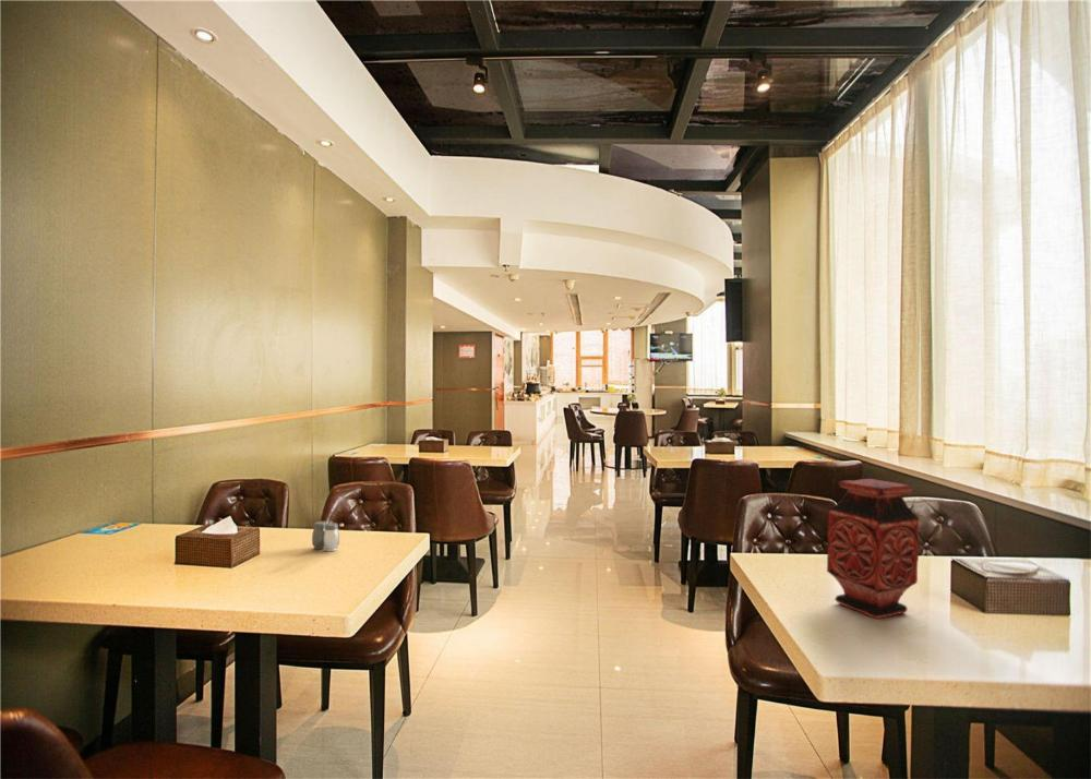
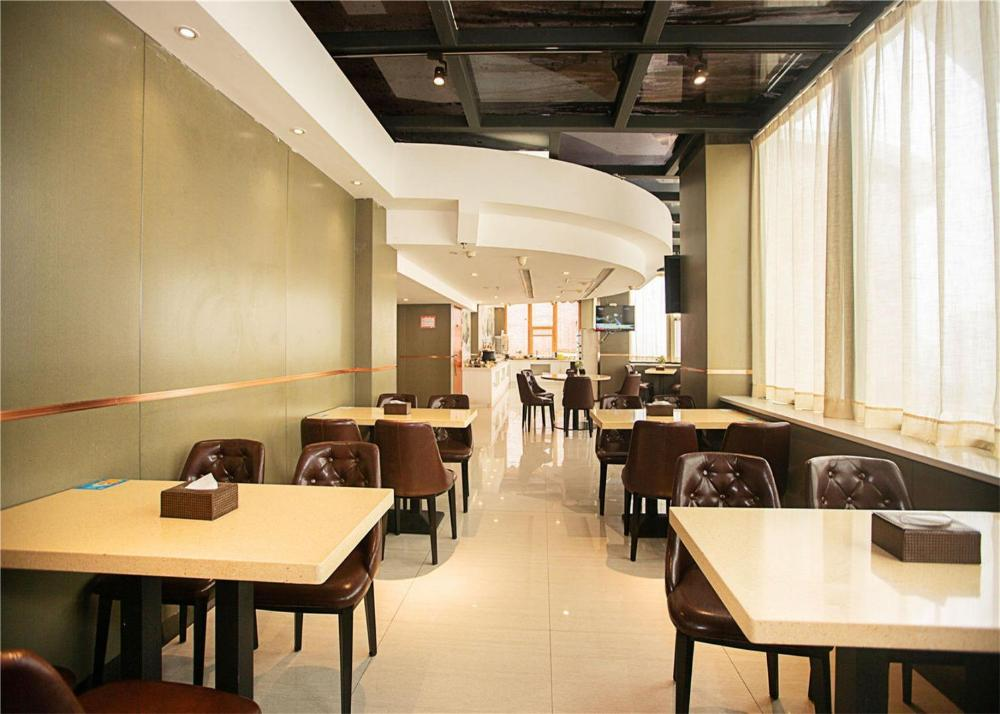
- salt and pepper shaker (325, 535)
- vase (871, 544)
